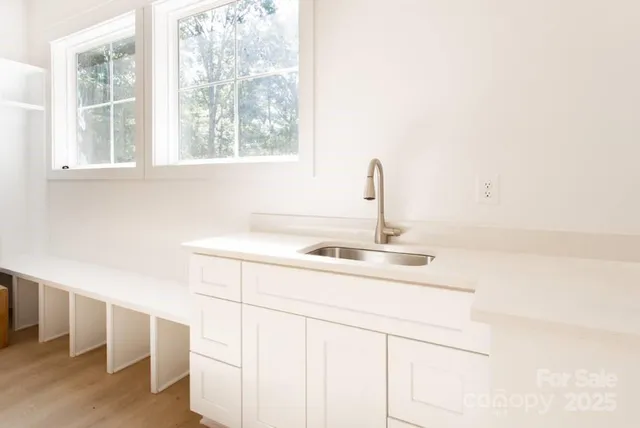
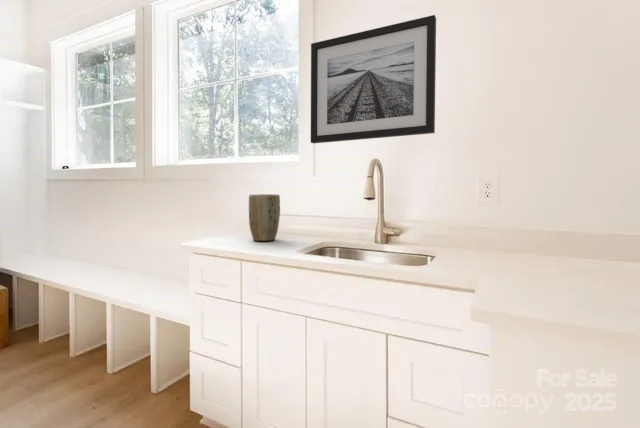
+ wall art (368, 85)
+ plant pot (264, 217)
